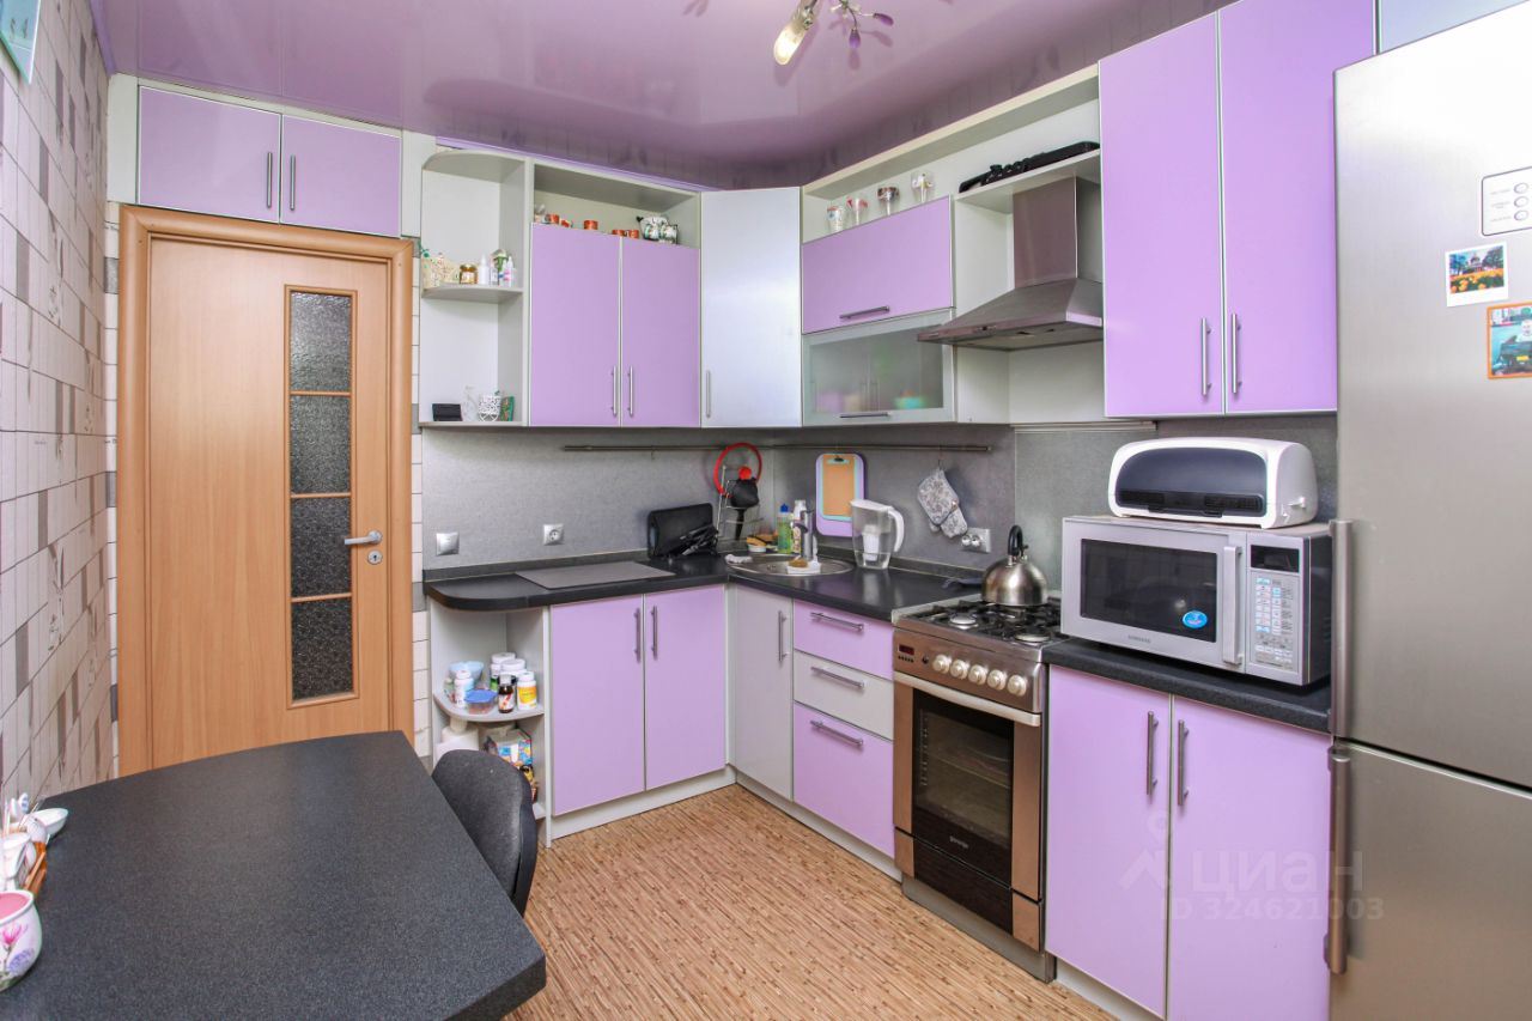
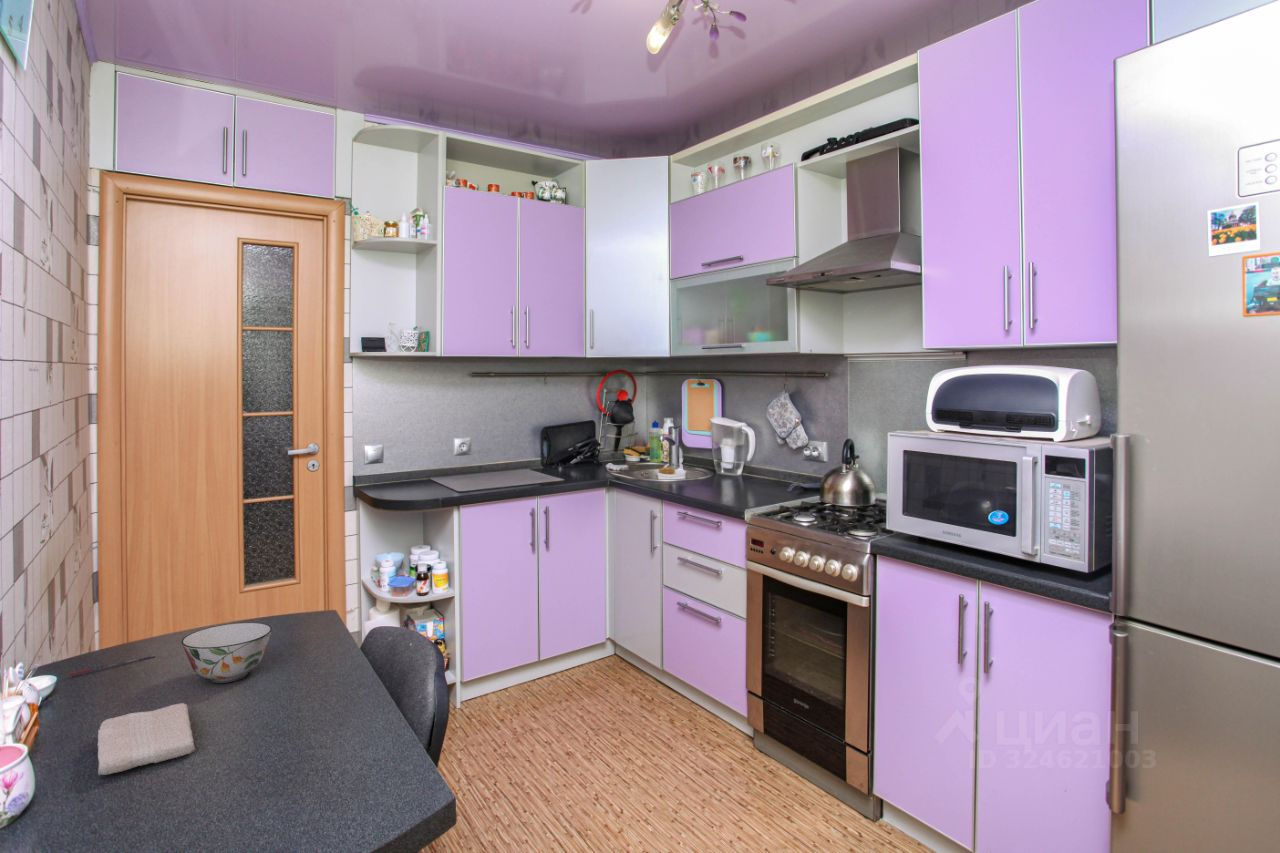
+ washcloth (146, 735)
+ pen (113, 664)
+ soup bowl (228, 655)
